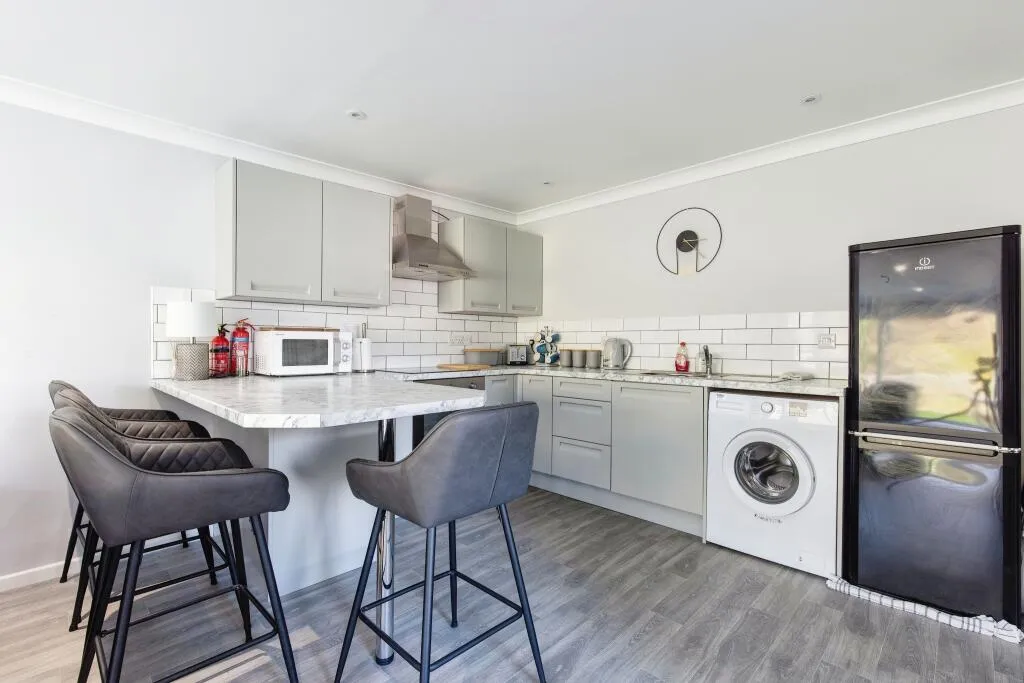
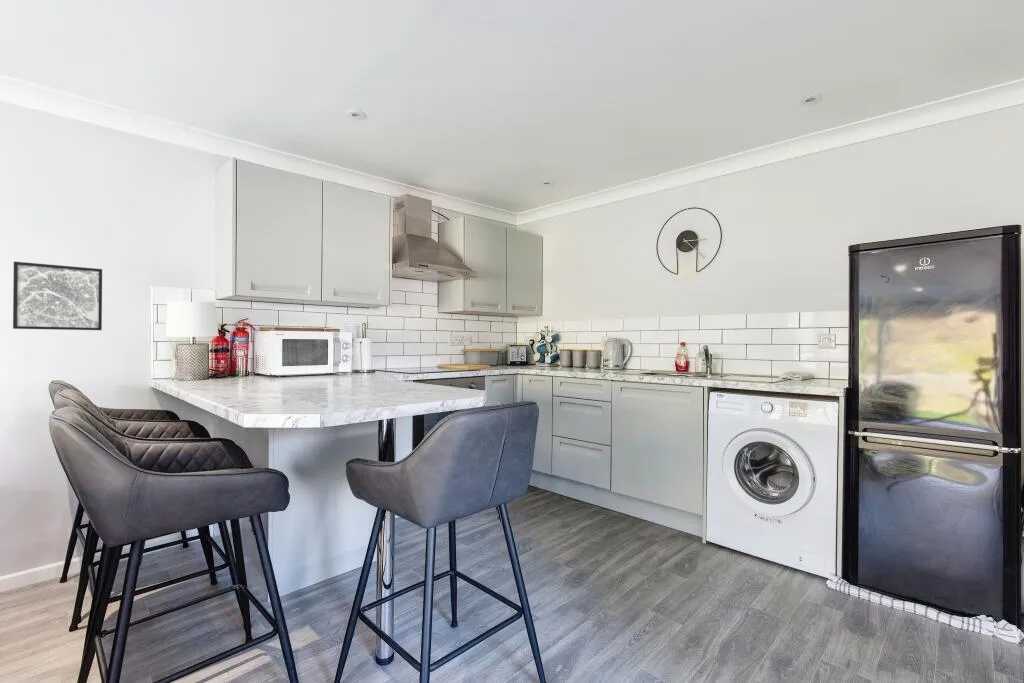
+ wall art (59, 297)
